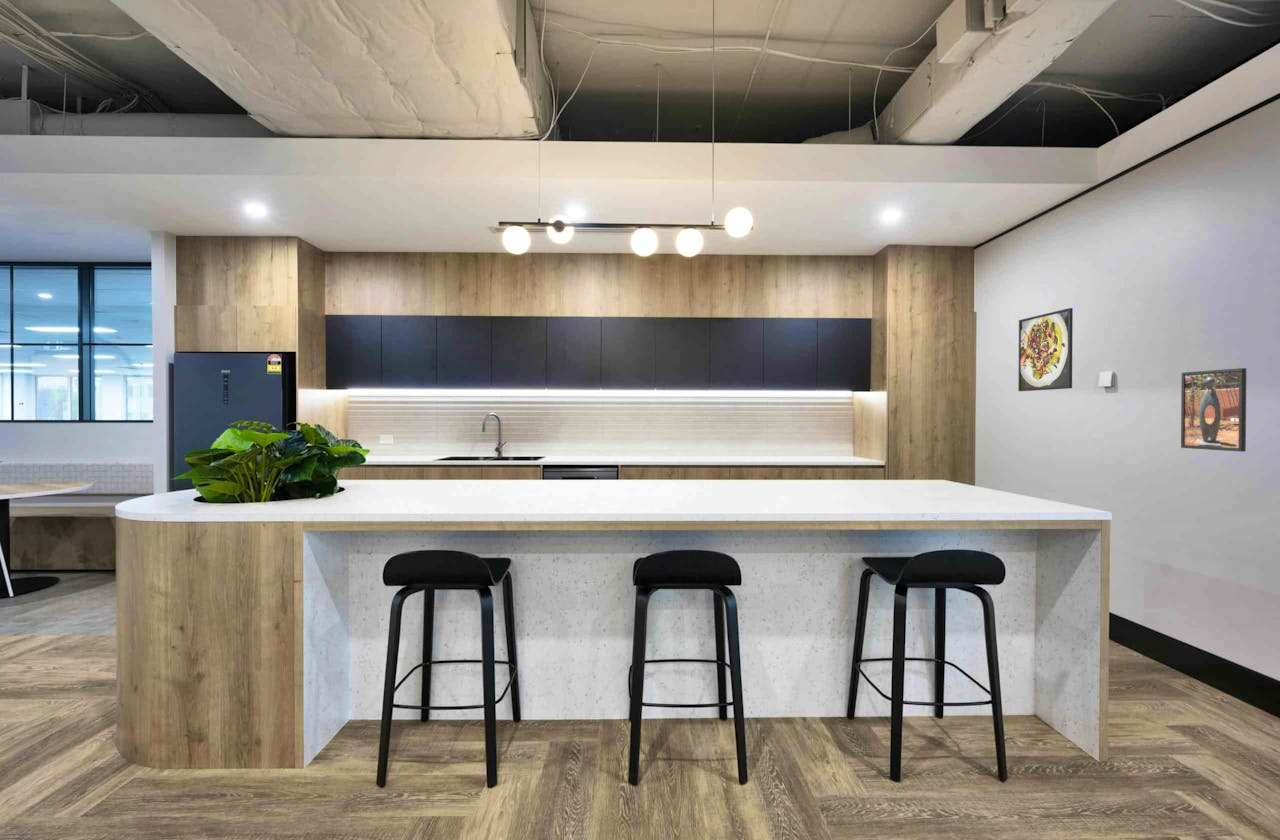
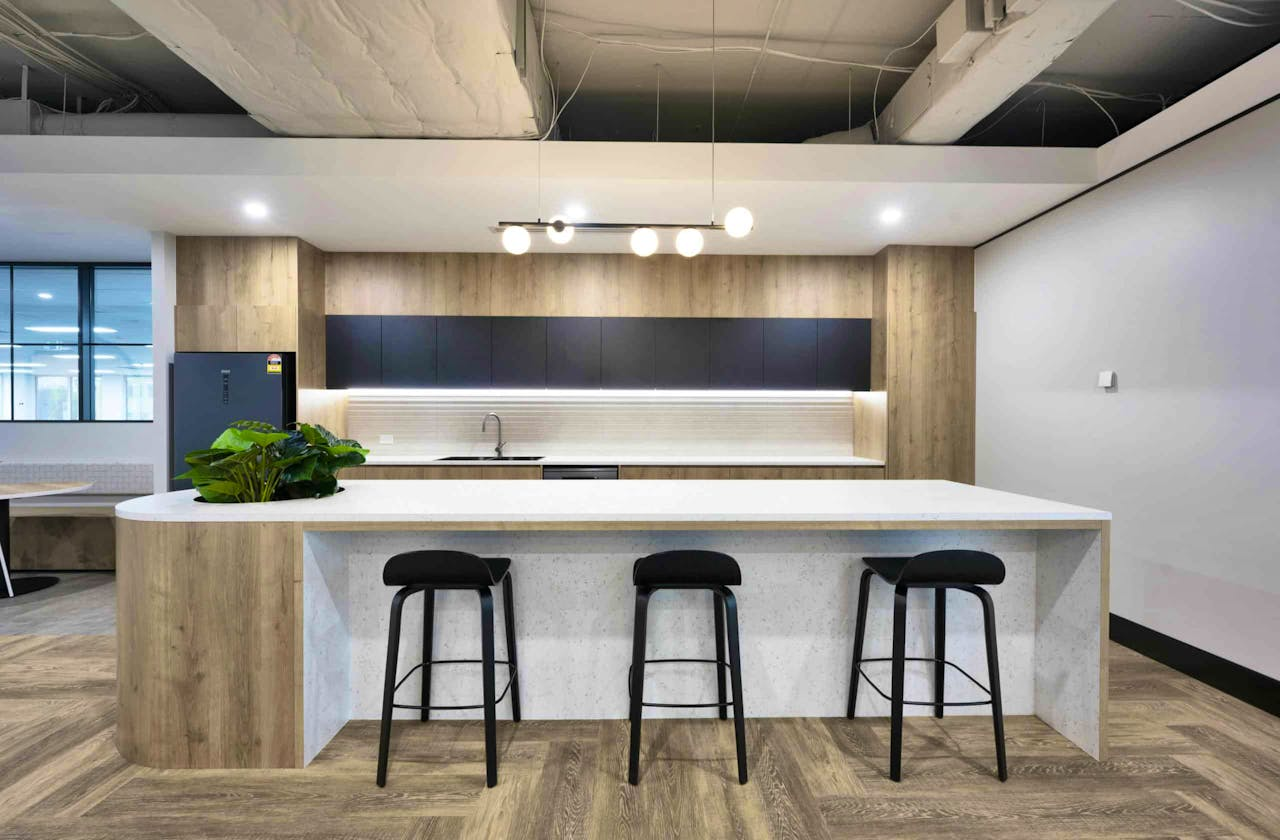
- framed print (1043, 352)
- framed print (1211, 410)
